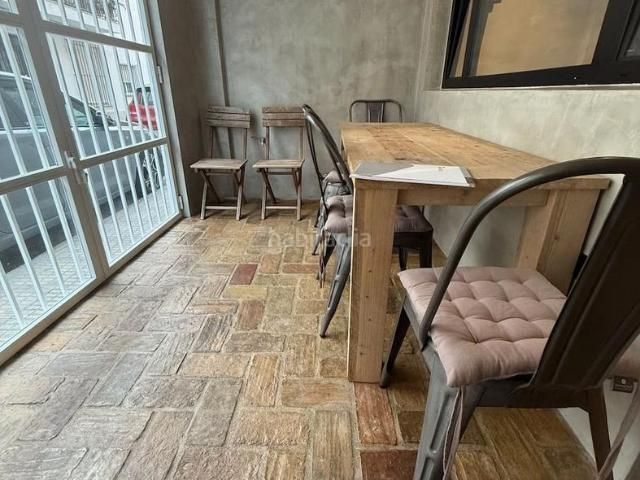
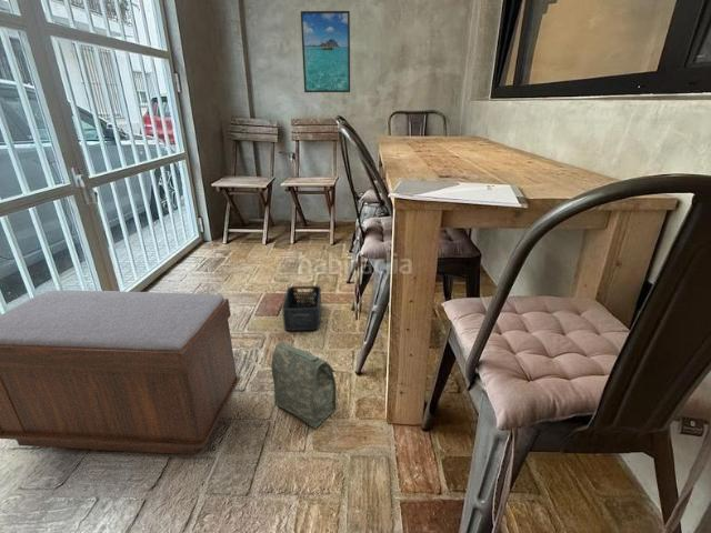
+ storage bin (302, 306)
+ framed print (326, 53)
+ bench (119, 366)
+ bag (303, 378)
